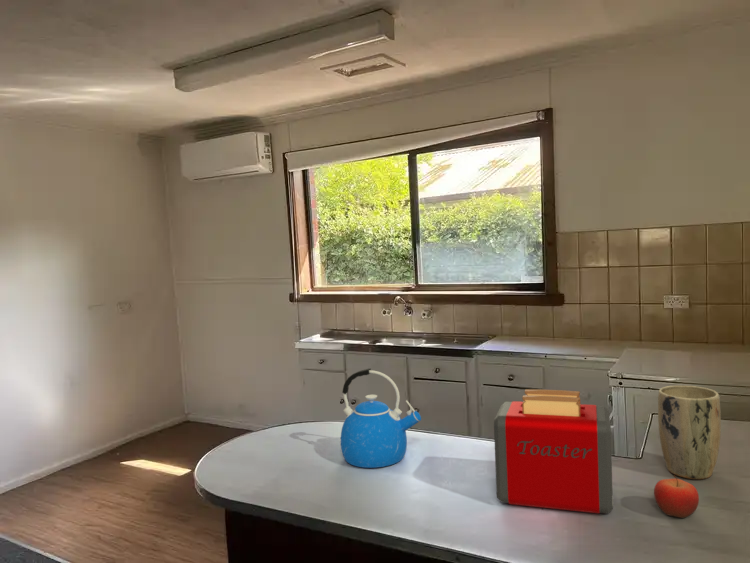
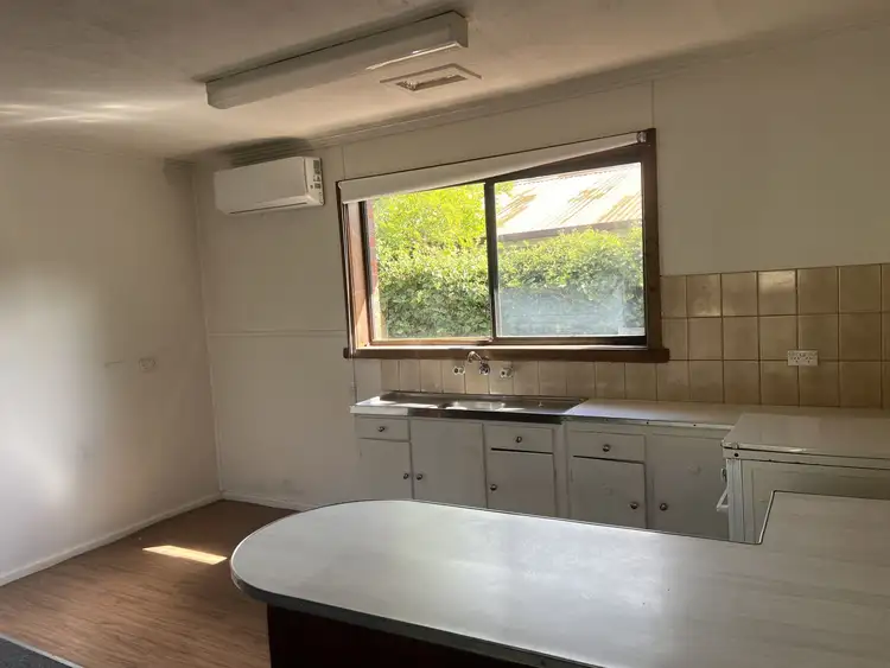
- toaster (551, 445)
- plant pot (688, 431)
- kettle (380, 413)
- fruit (676, 494)
